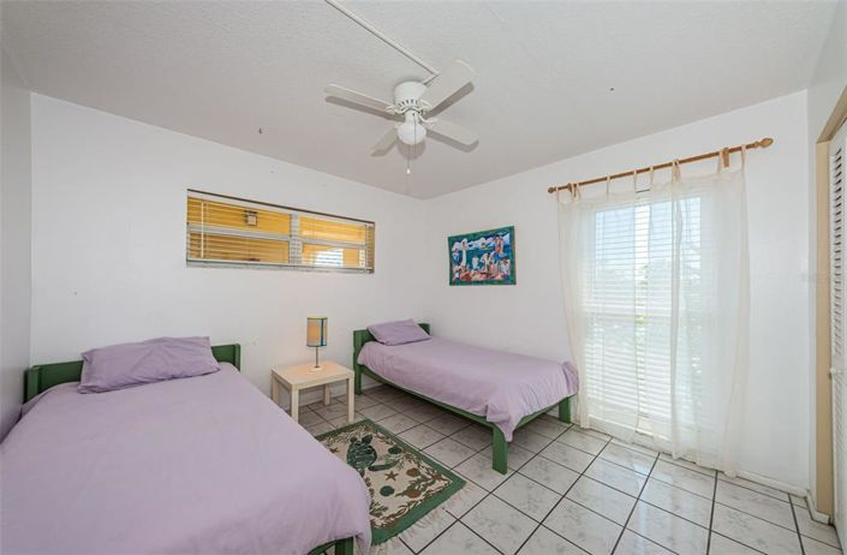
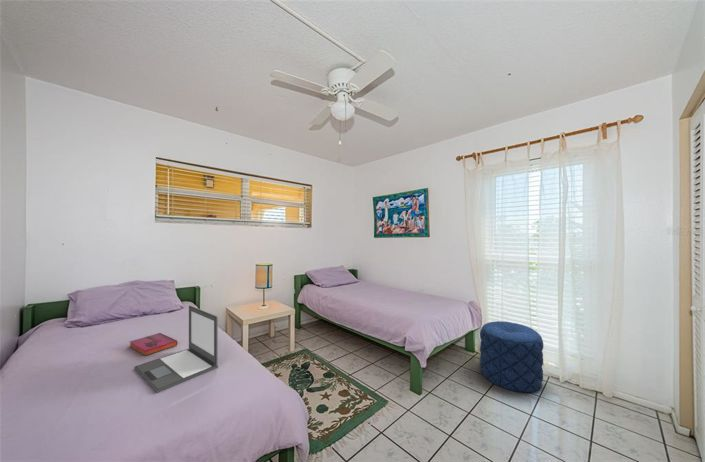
+ hardback book (153, 343)
+ pouf (510, 352)
+ laptop (180, 351)
